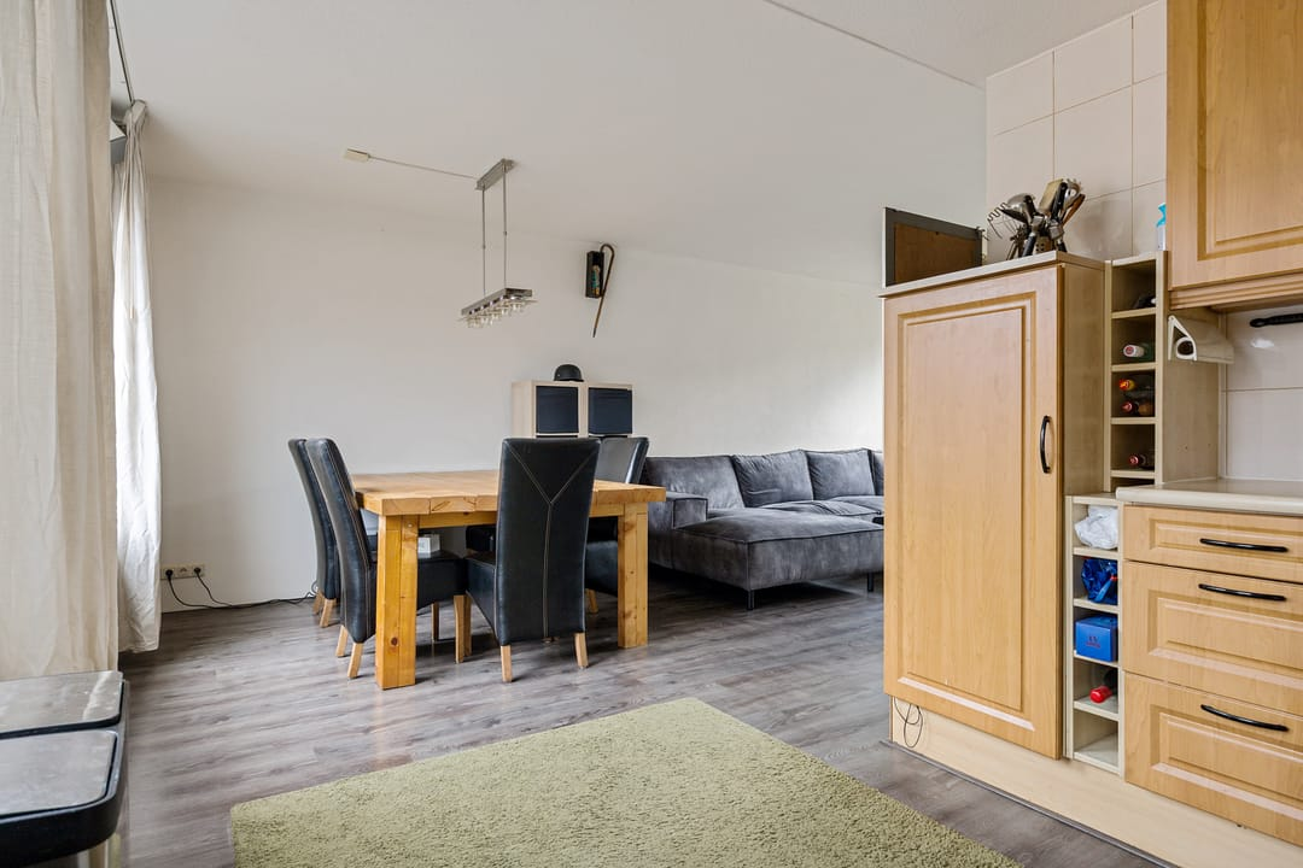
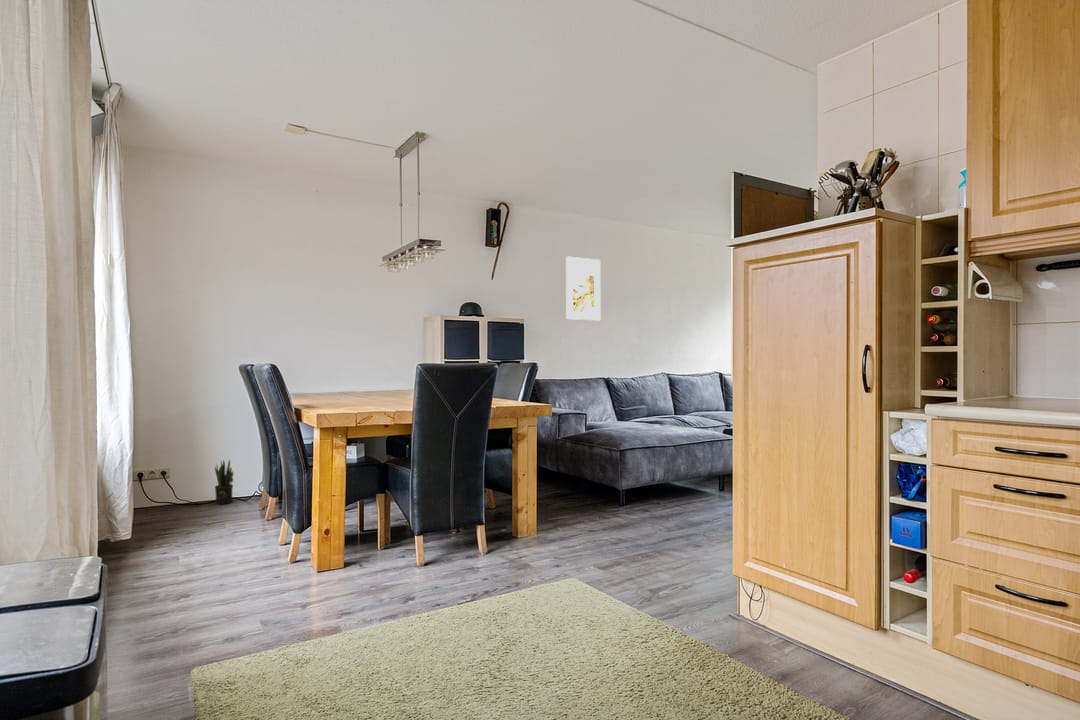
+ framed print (583, 288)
+ potted plant (224, 481)
